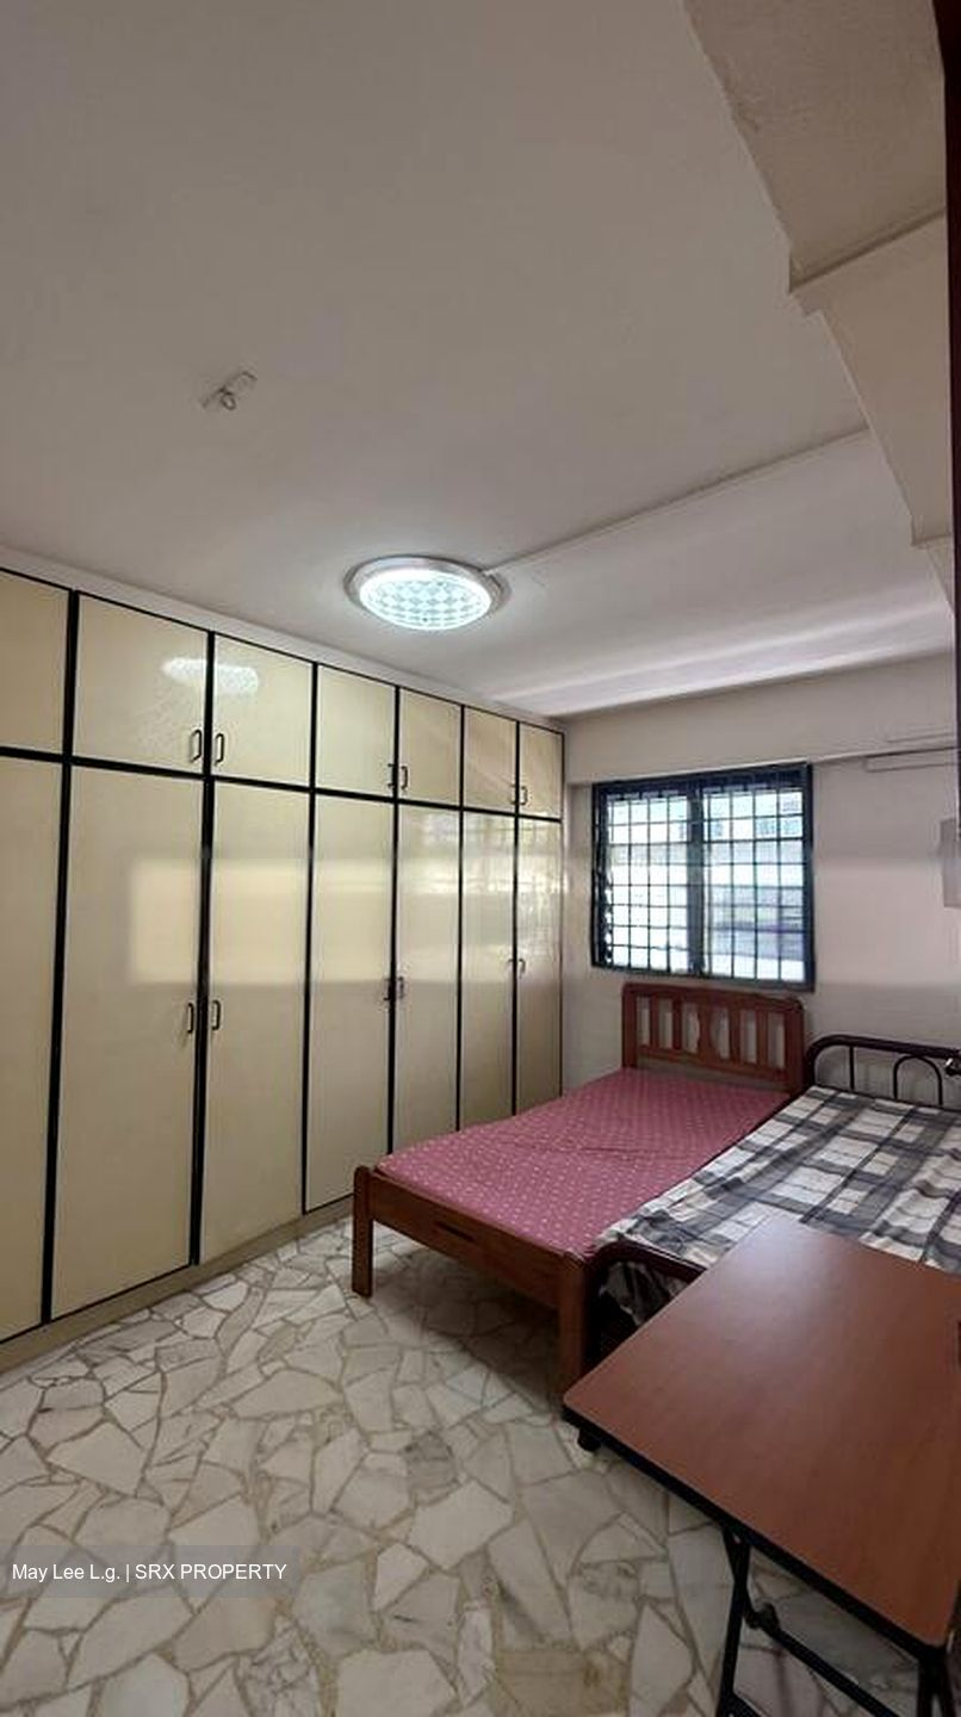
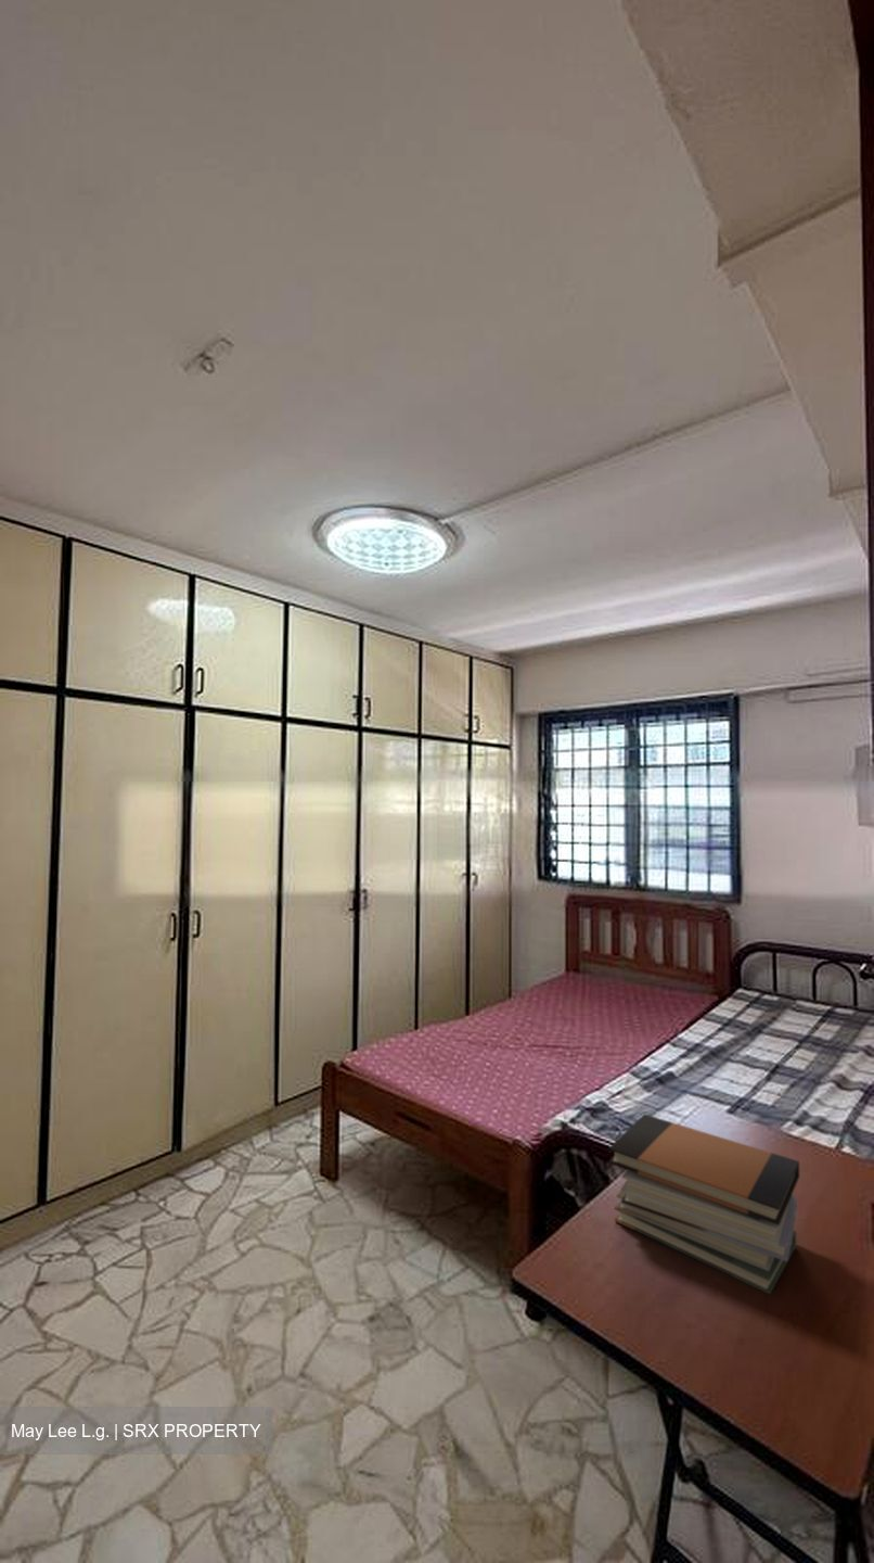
+ book stack (704, 1194)
